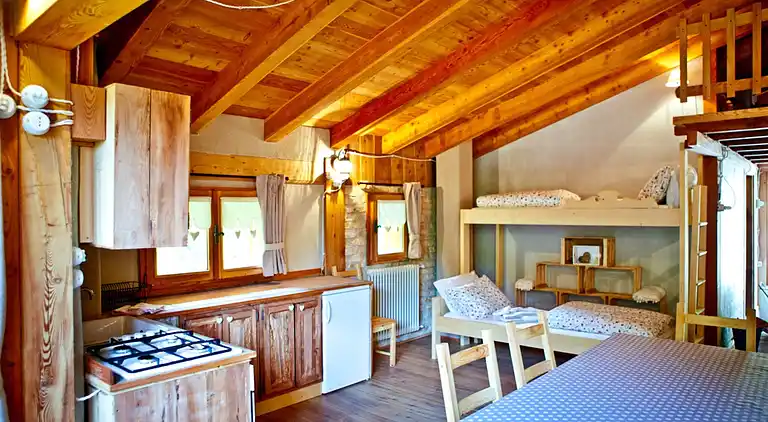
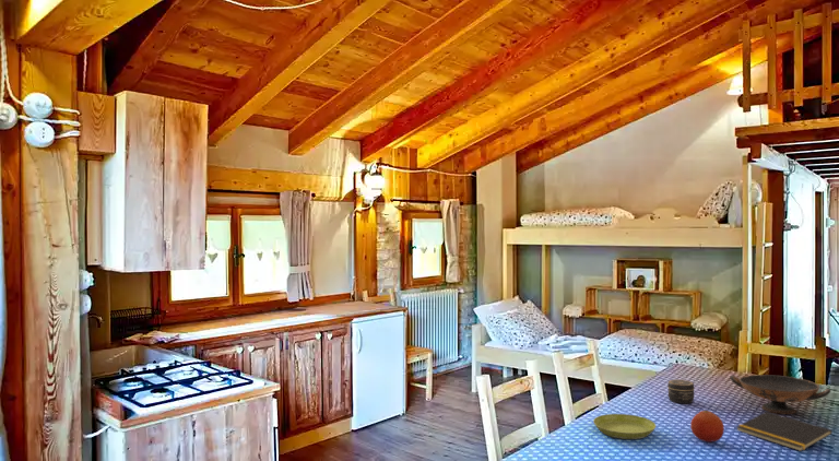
+ notepad (782, 429)
+ fruit (707, 426)
+ saucer (624, 427)
+ decorative bowl (778, 395)
+ jar (681, 391)
